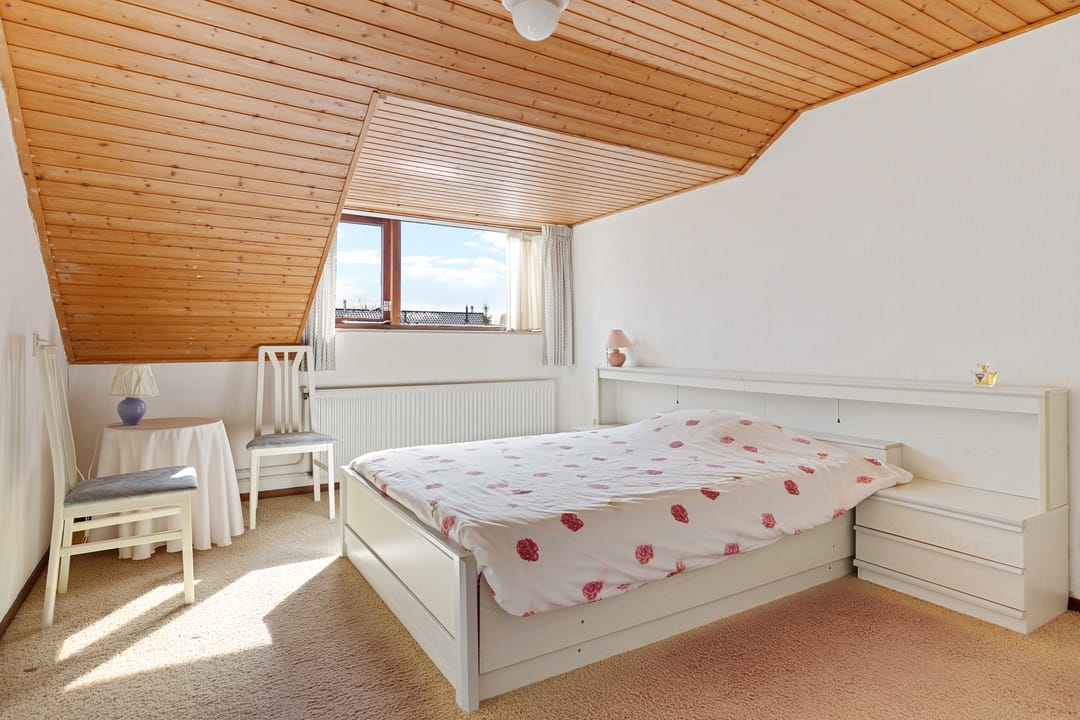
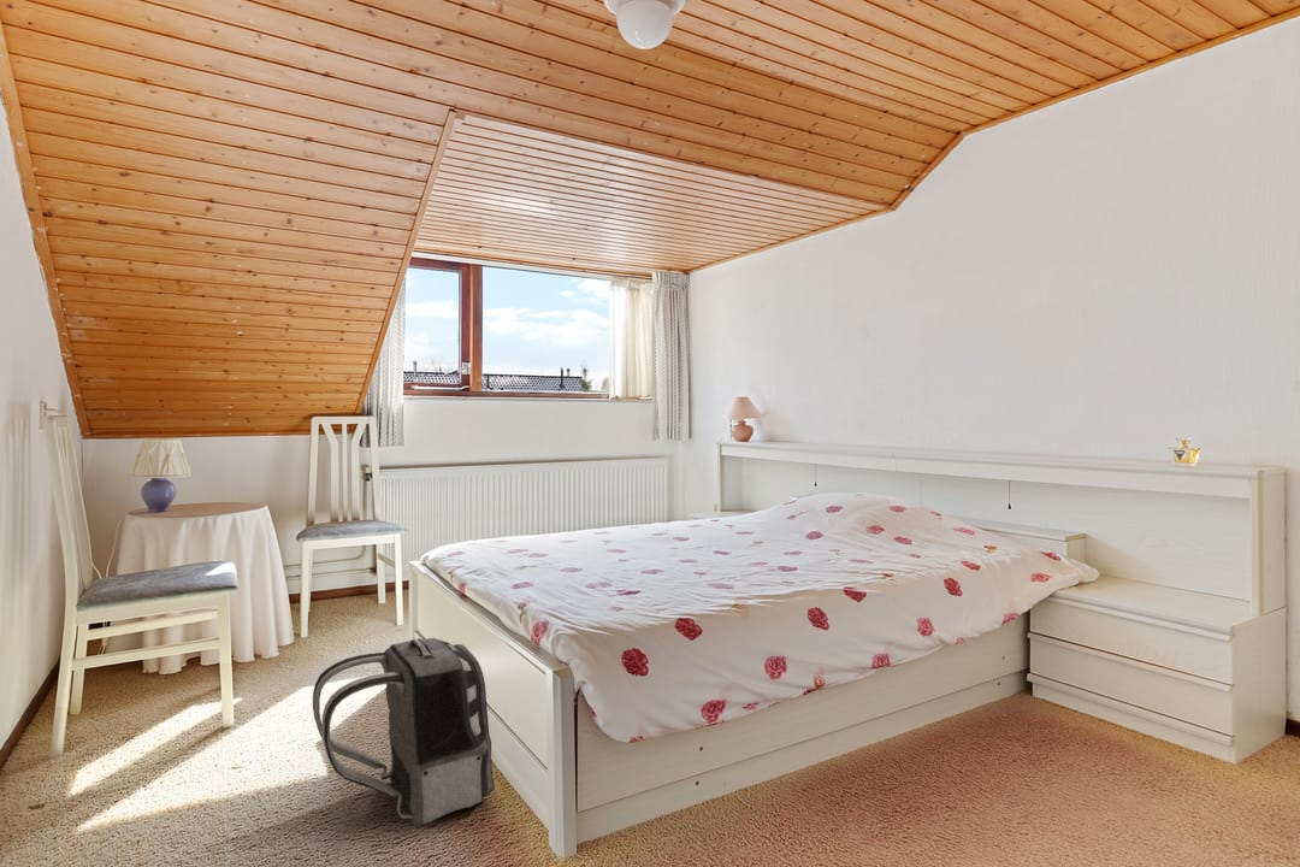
+ backpack (404, 722)
